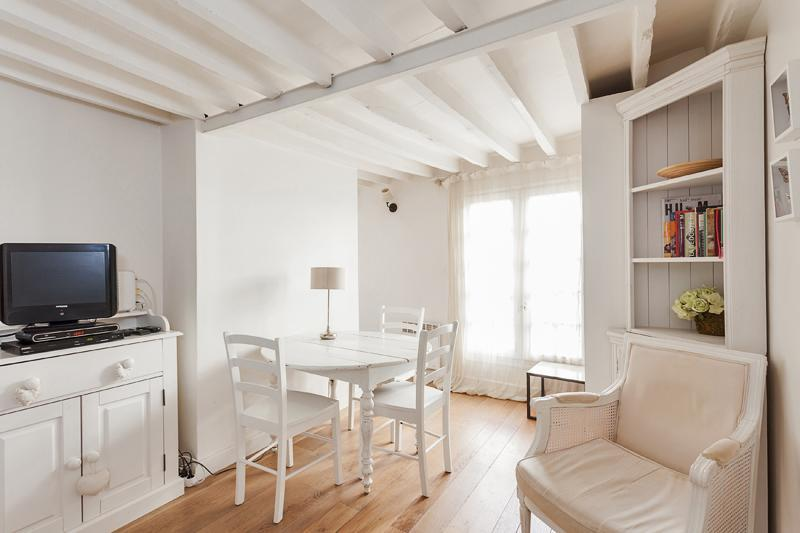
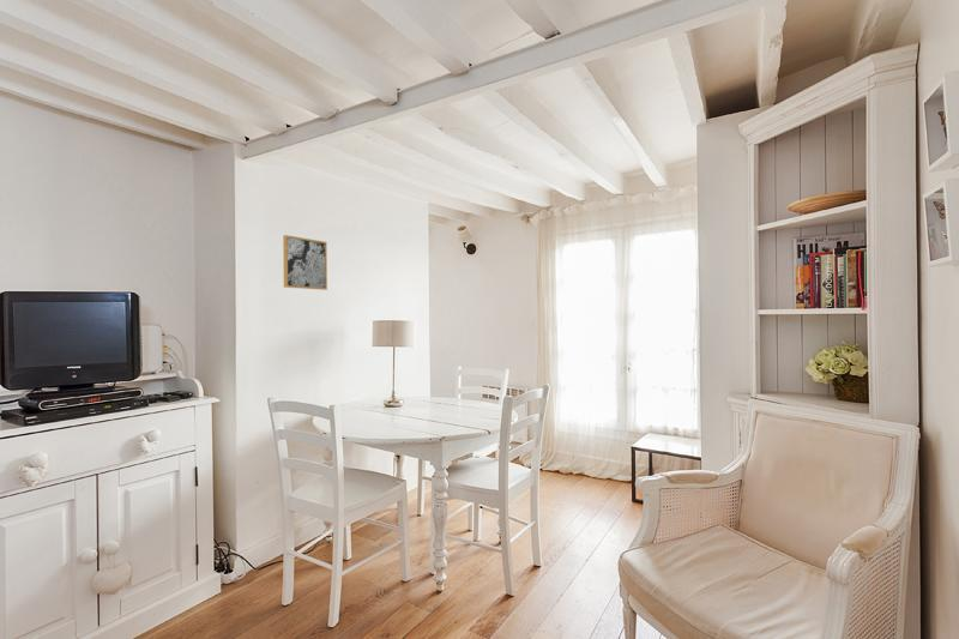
+ wall art (306, 263)
